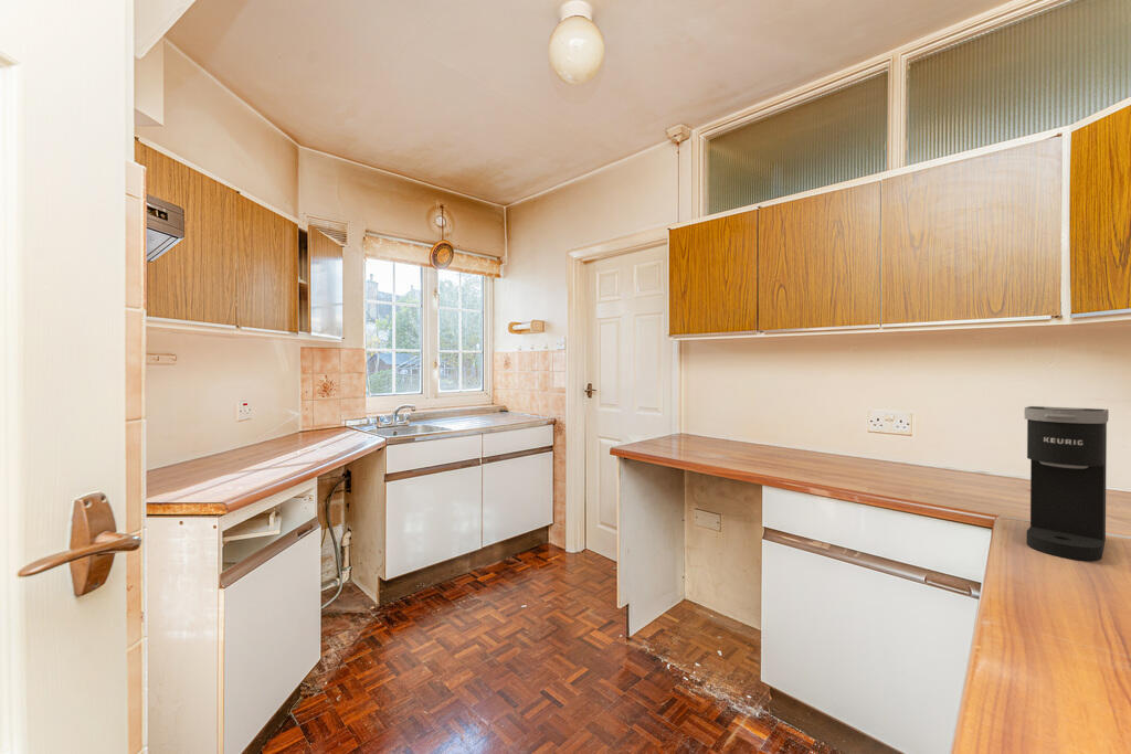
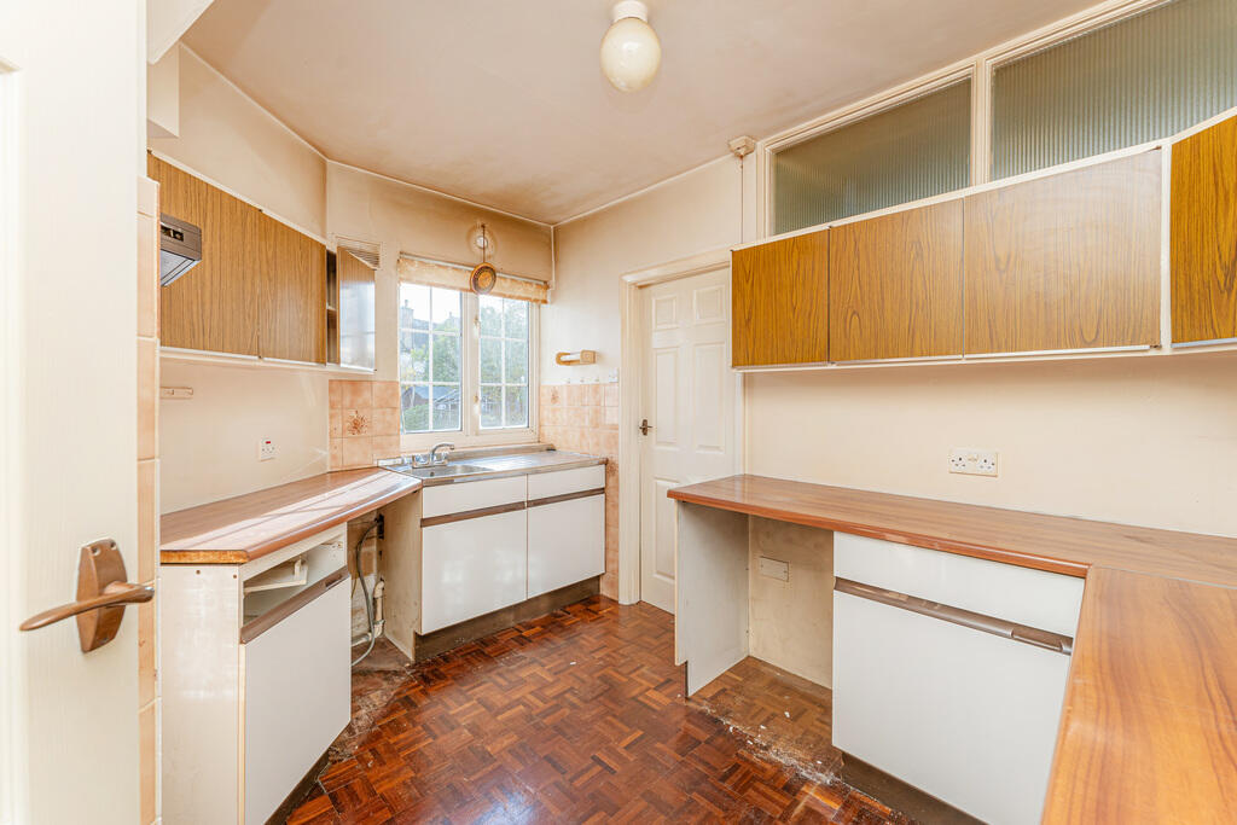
- coffee maker (1067, 475)
